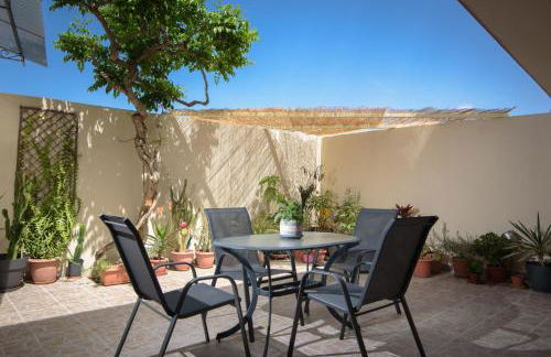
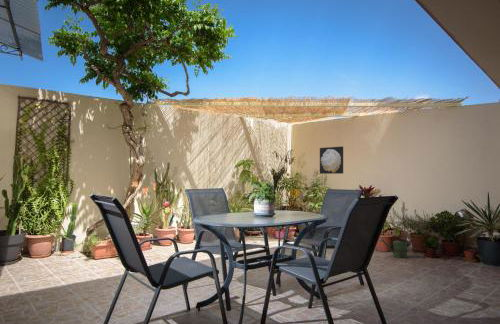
+ wall art (331, 160)
+ watering can (396, 247)
